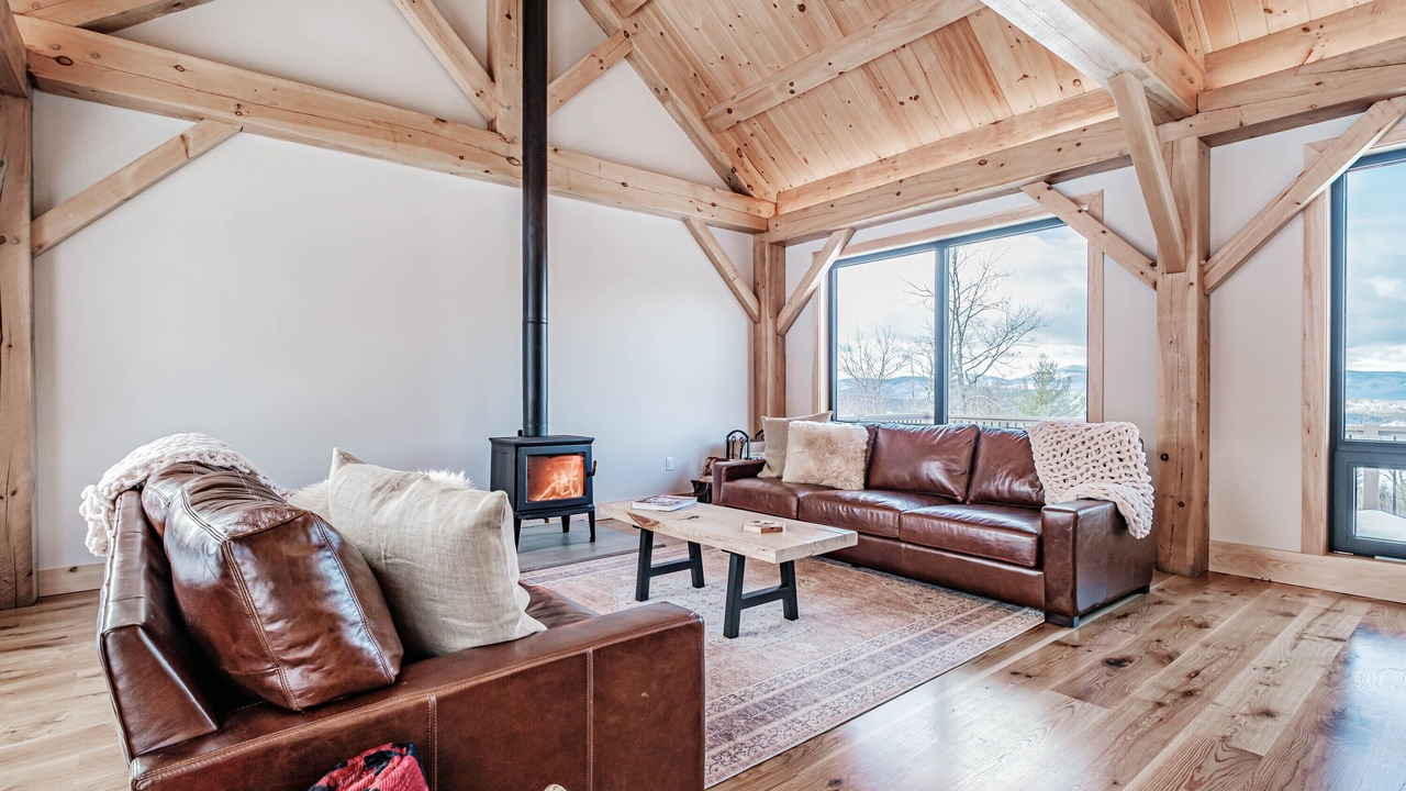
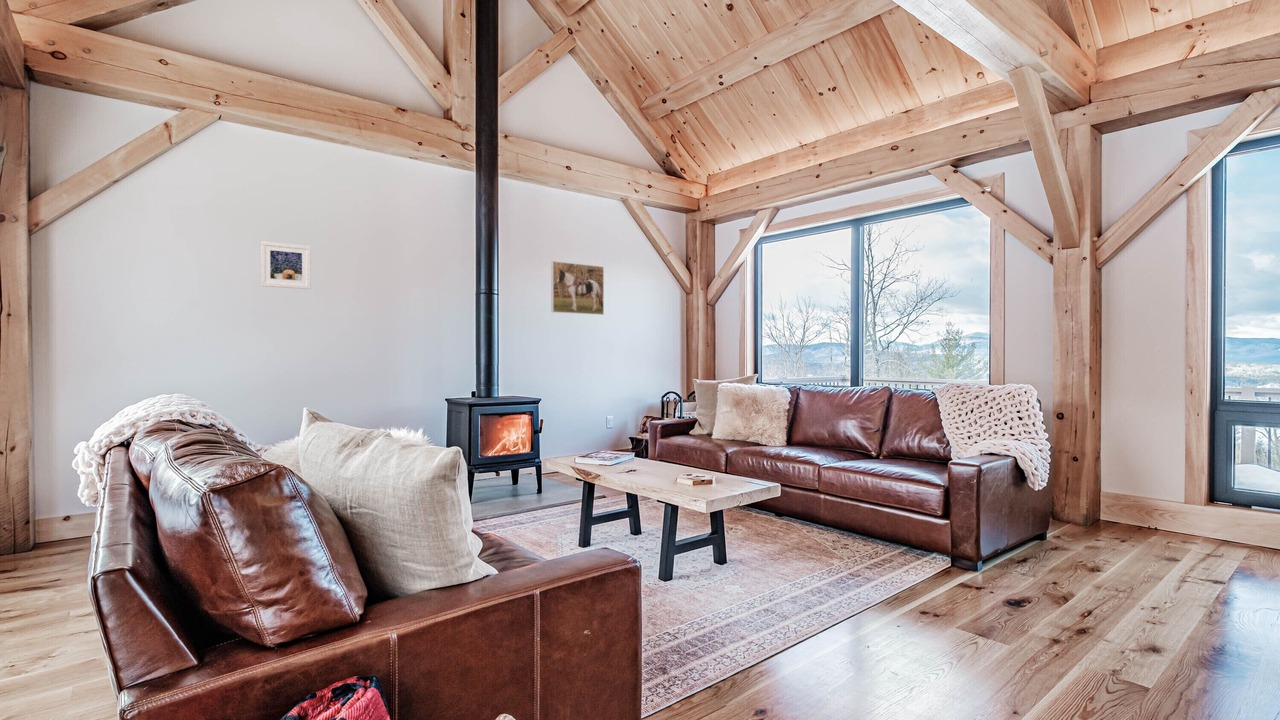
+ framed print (578, 288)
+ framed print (286, 265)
